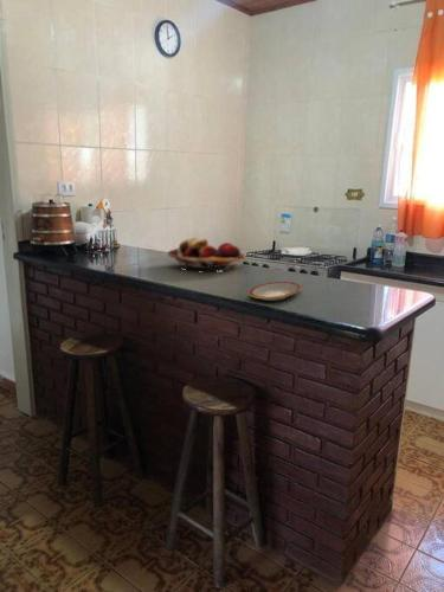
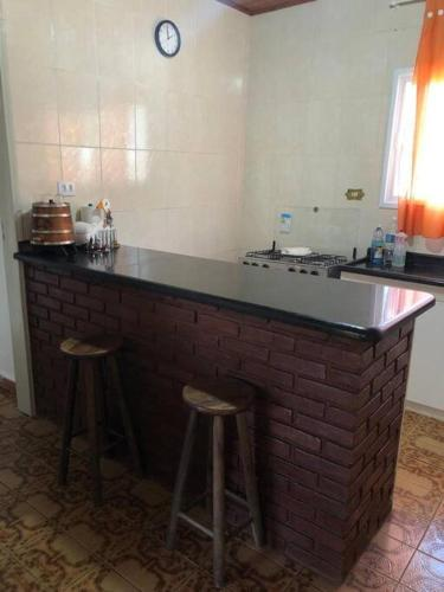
- plate (275, 292)
- fruit basket (205, 252)
